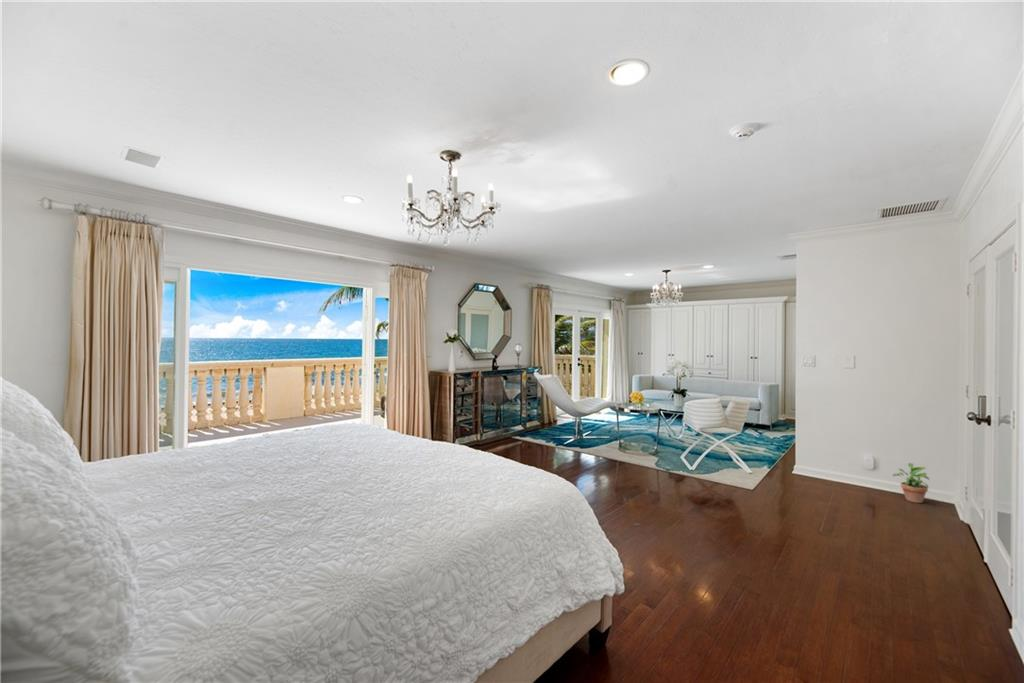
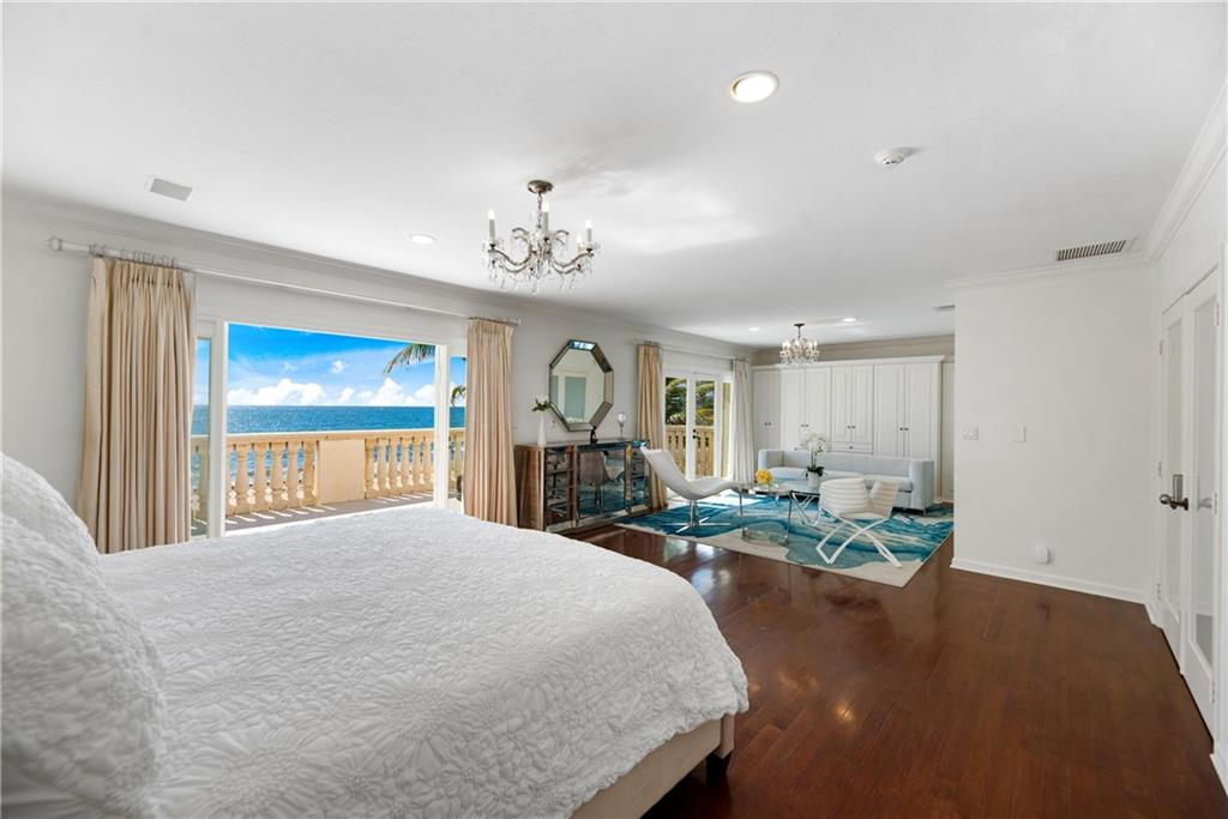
- potted plant (910, 481)
